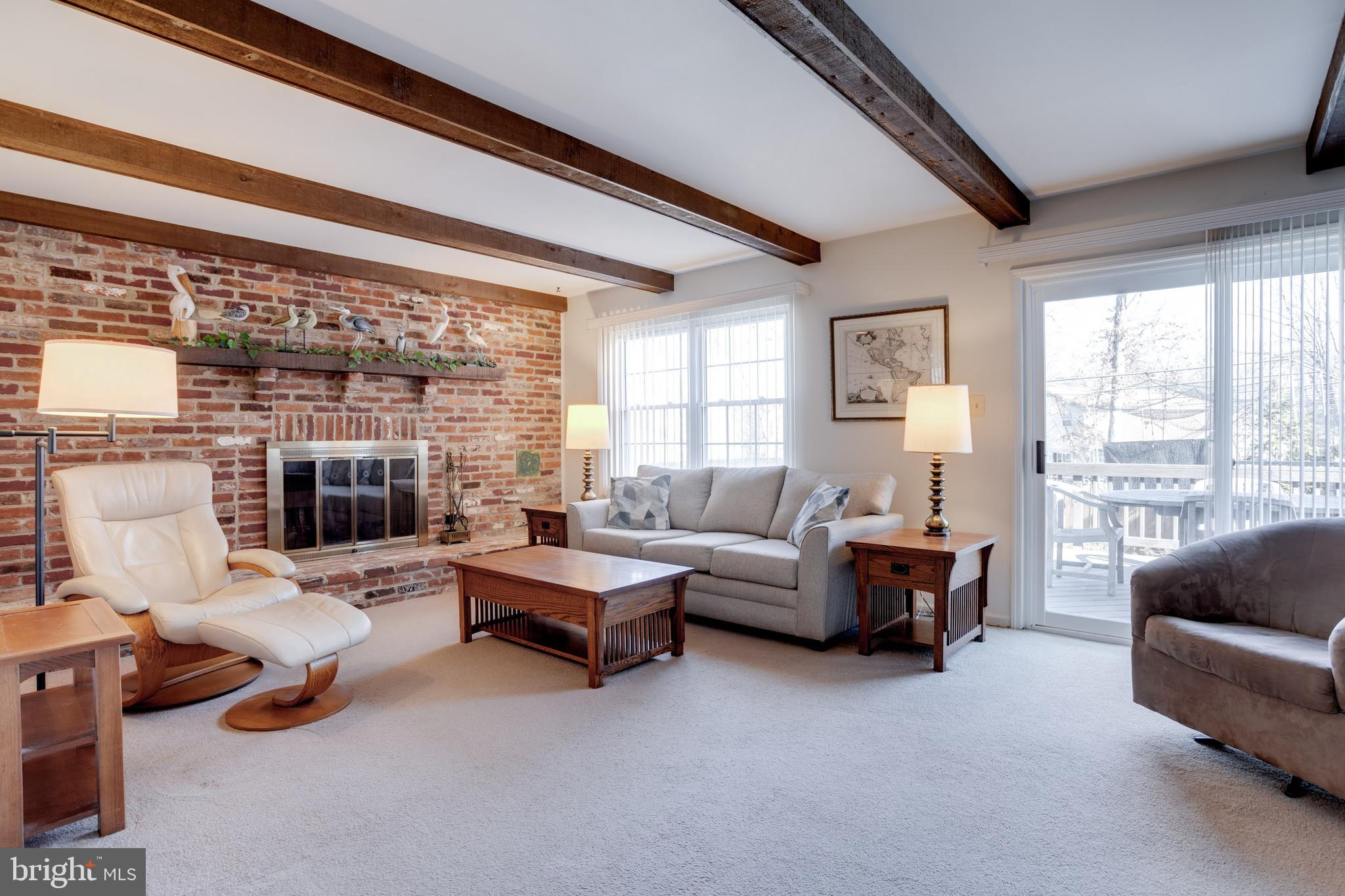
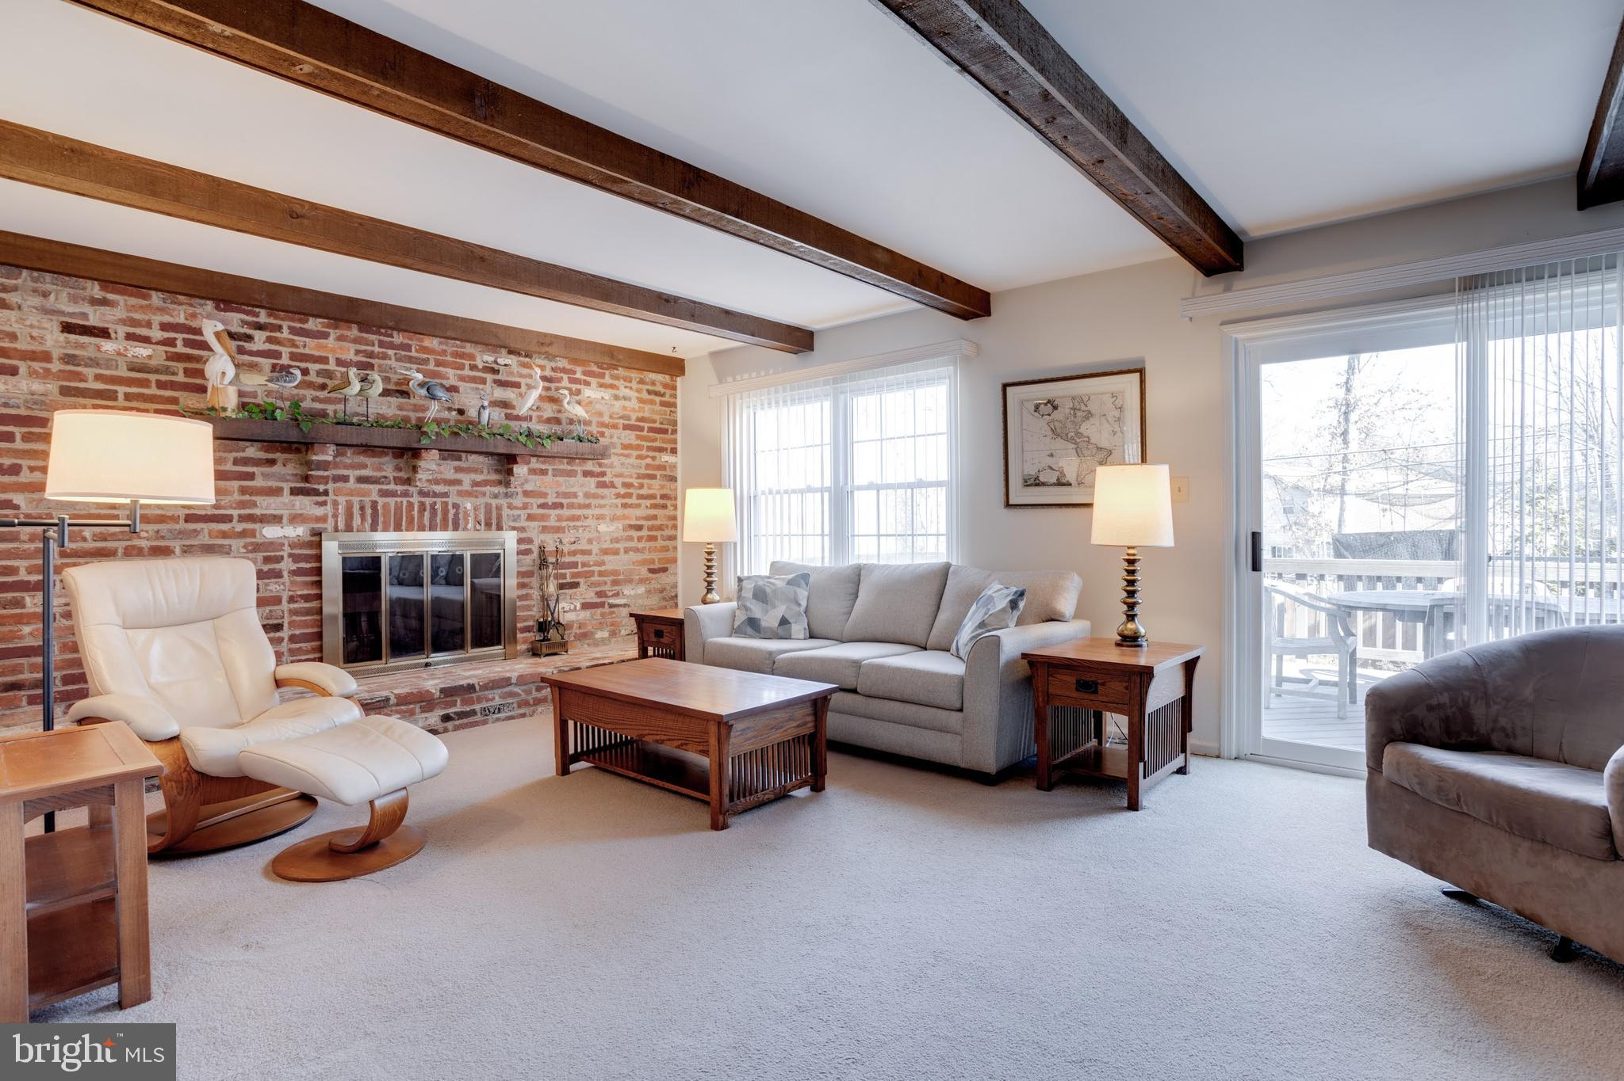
- decorative tile (528, 463)
